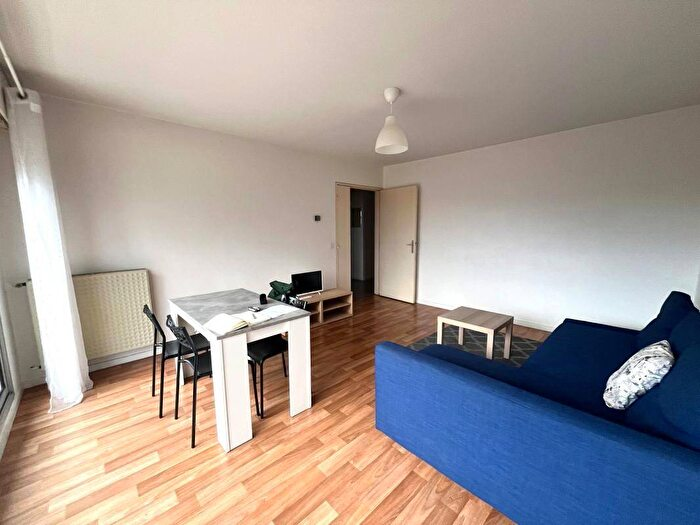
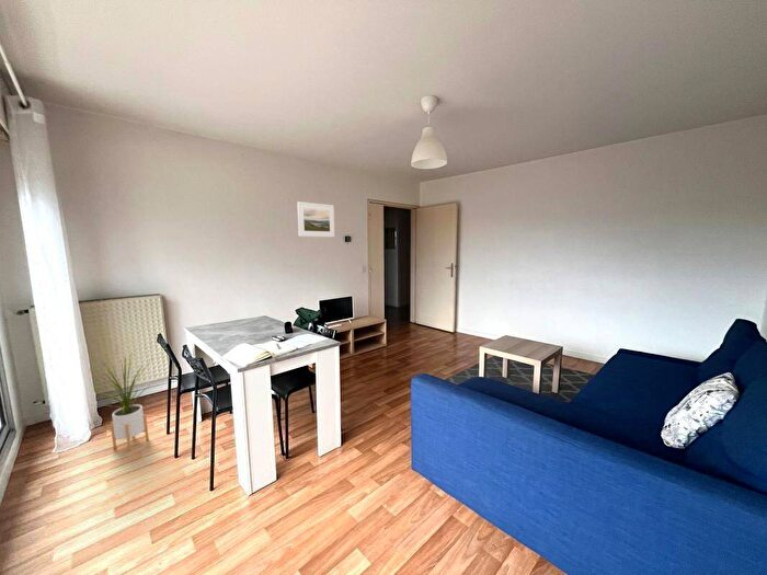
+ house plant (127, 399)
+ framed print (317, 220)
